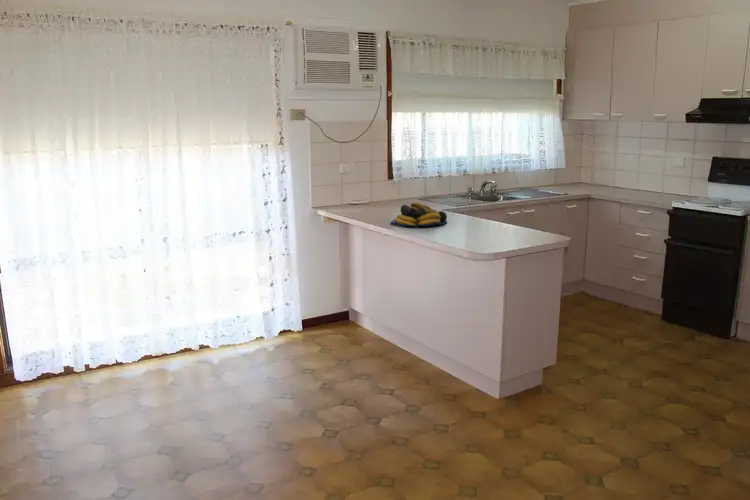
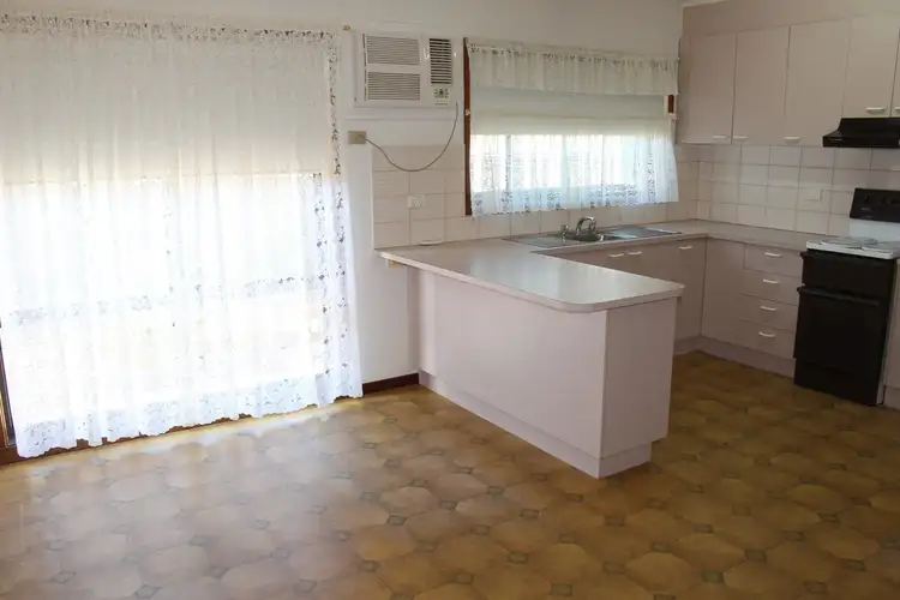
- fruit bowl (418, 213)
